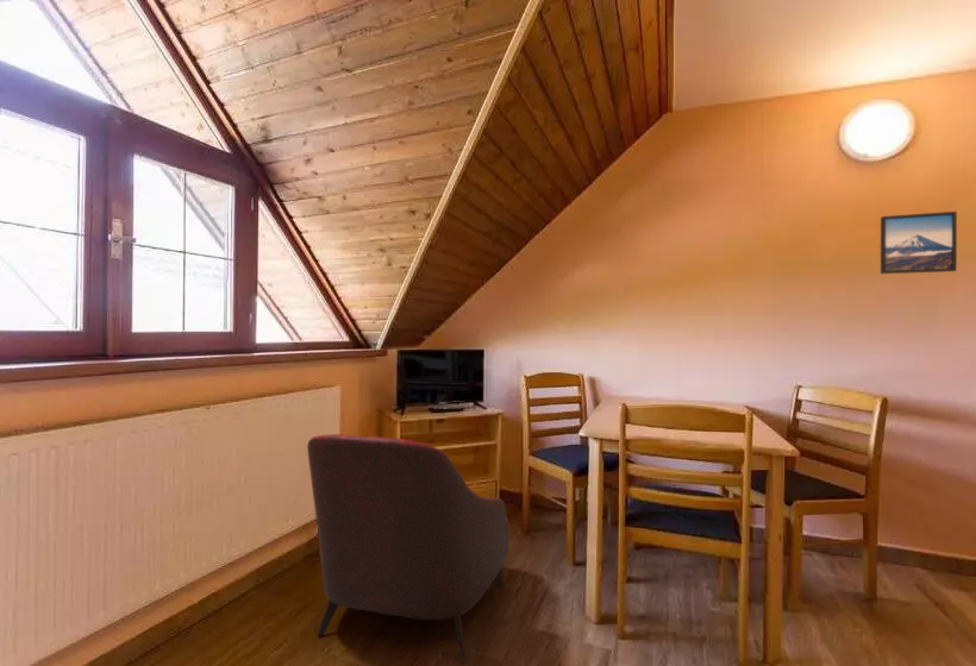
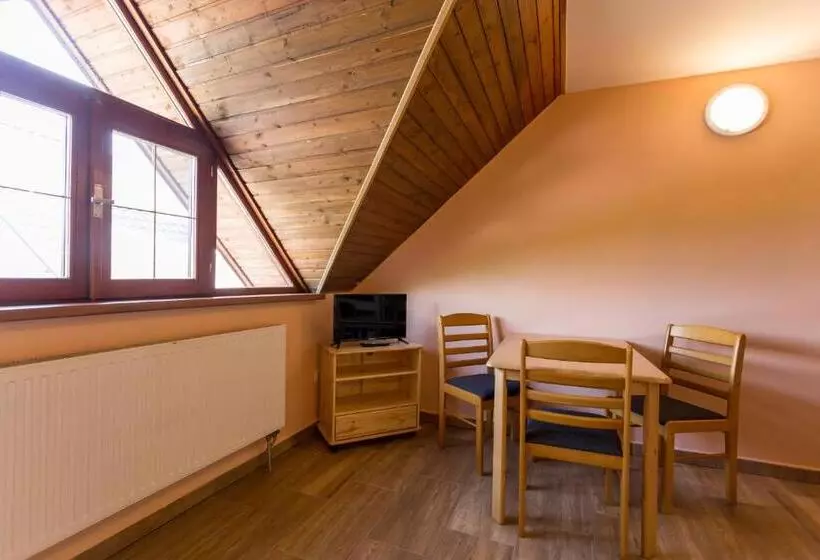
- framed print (916, 243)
- armchair (409, 517)
